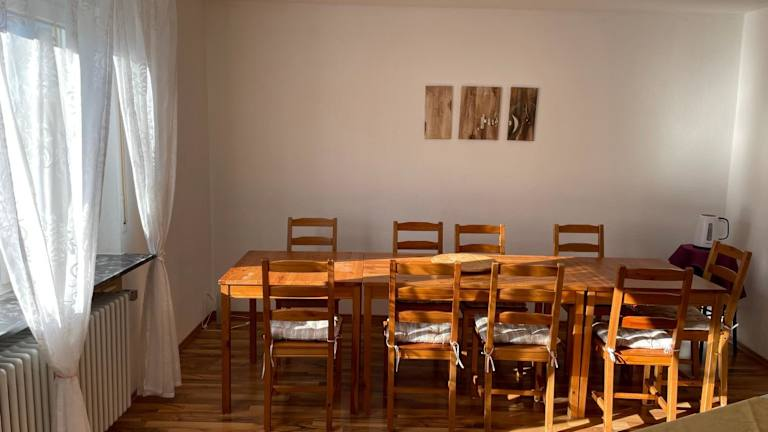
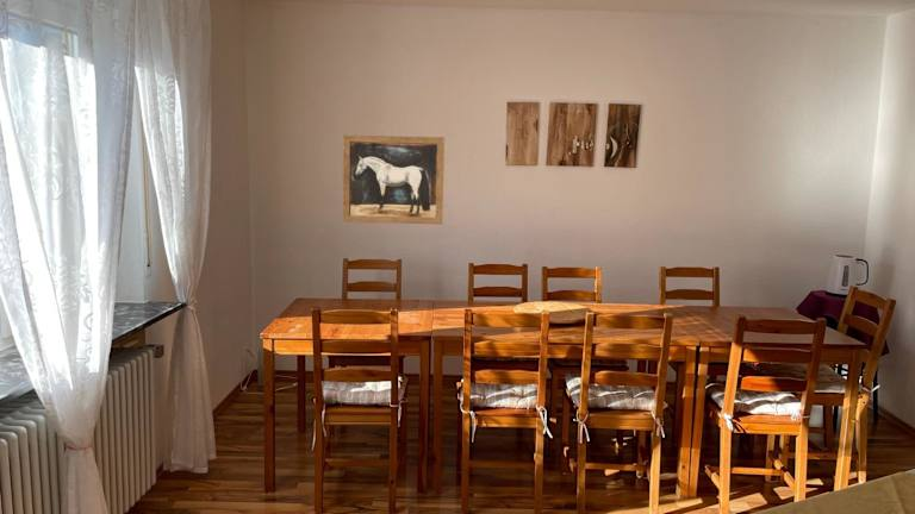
+ wall art (393, 180)
